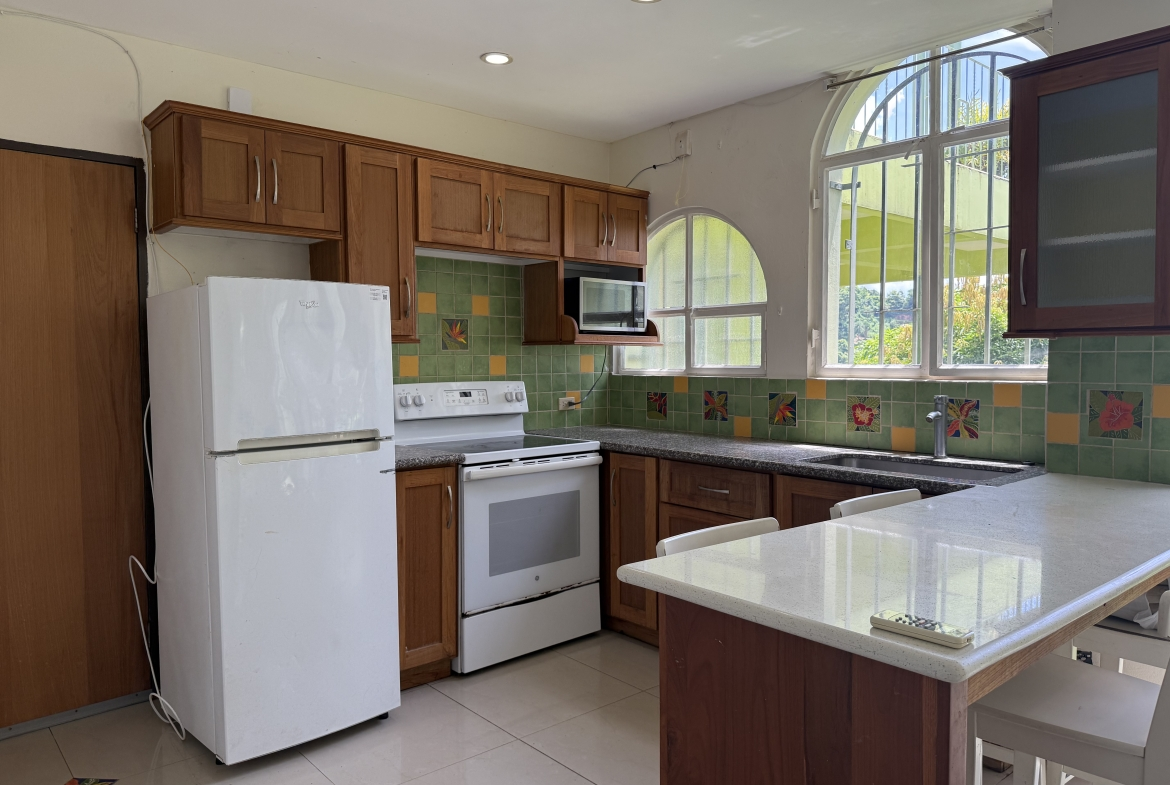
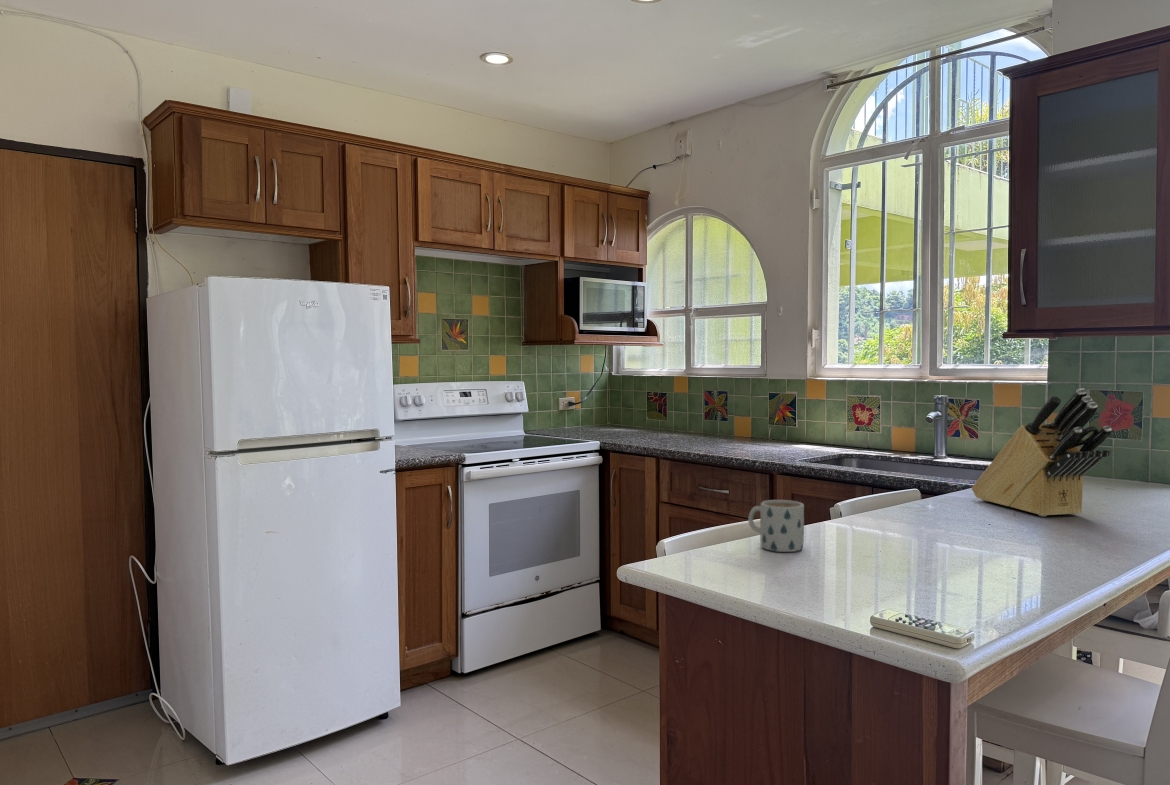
+ mug (774, 524)
+ knife block (1037, 448)
